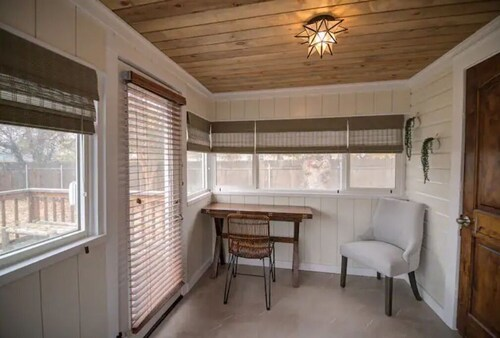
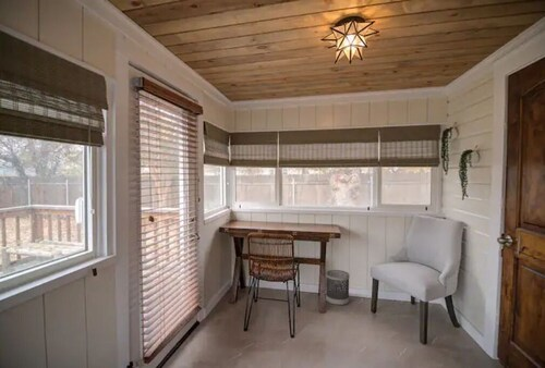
+ wastebasket (337, 286)
